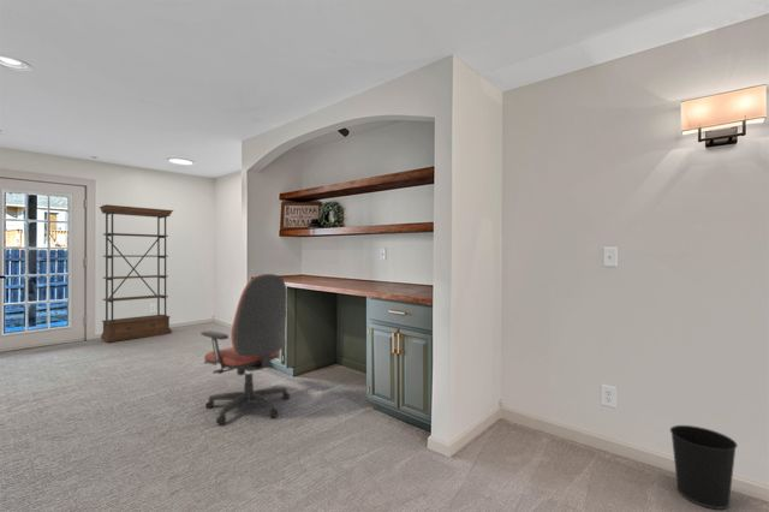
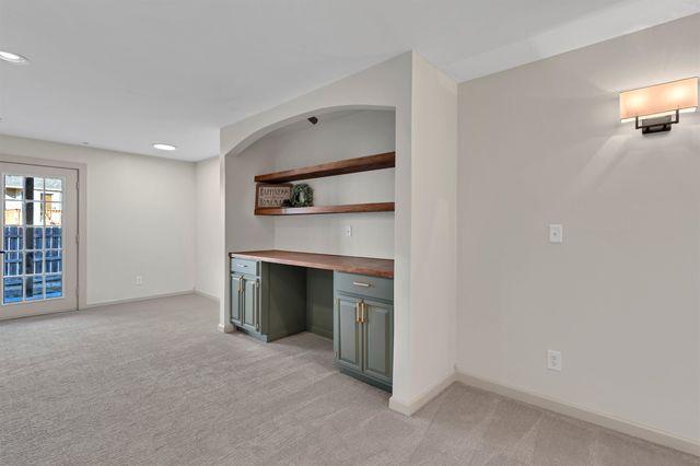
- bookshelf (136, 272)
- wastebasket (702, 466)
- office chair (250, 340)
